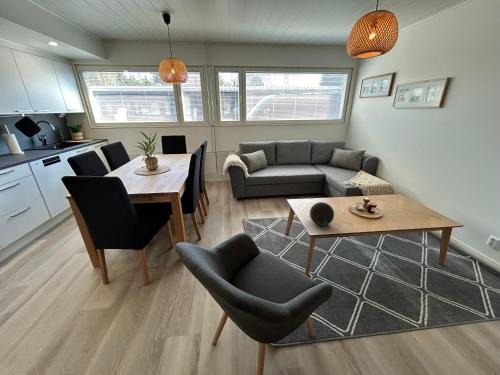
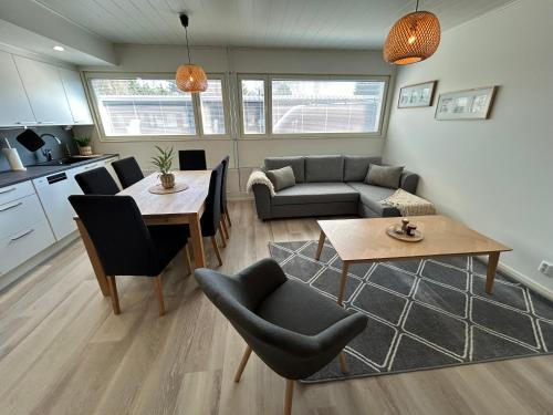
- decorative orb (321, 213)
